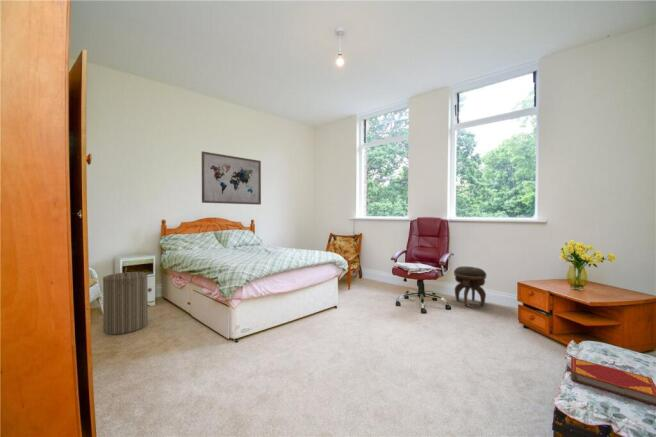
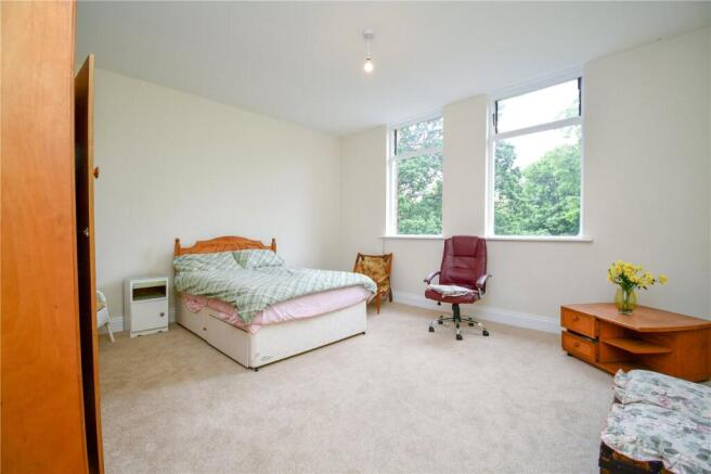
- wall art (233, 180)
- hardback book (610, 378)
- footstool (469, 285)
- laundry hamper (126, 297)
